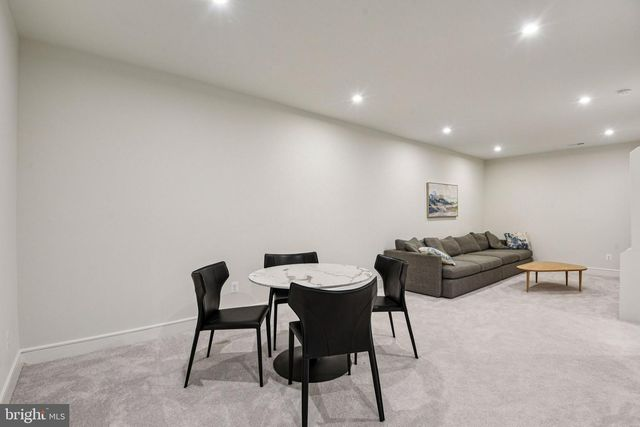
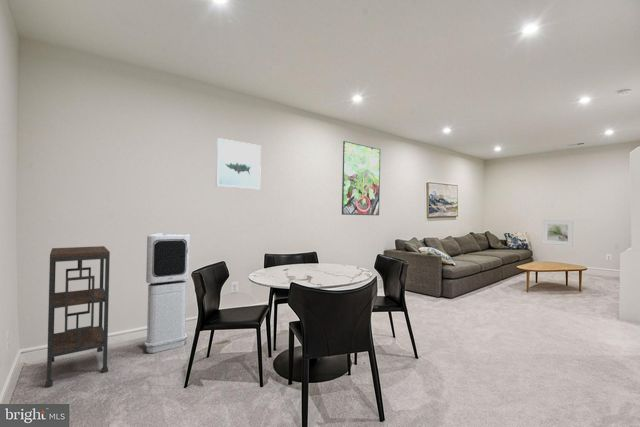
+ wall art (239, 165)
+ shelving unit (78, 304)
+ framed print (557, 232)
+ air purifier (164, 288)
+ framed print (362, 180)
